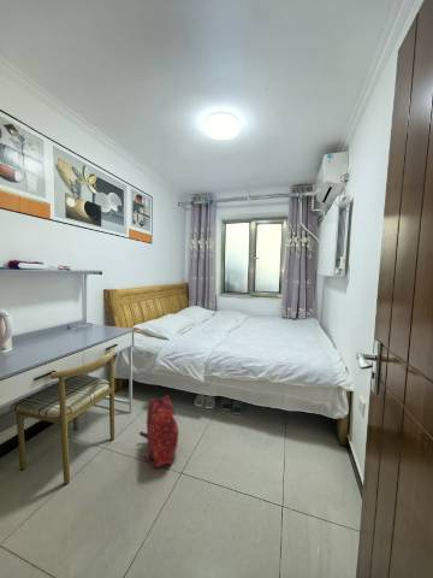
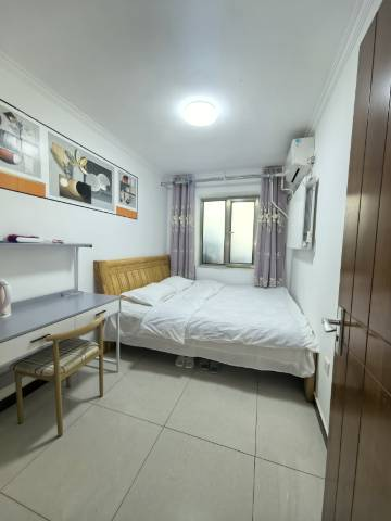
- backpack (156, 426)
